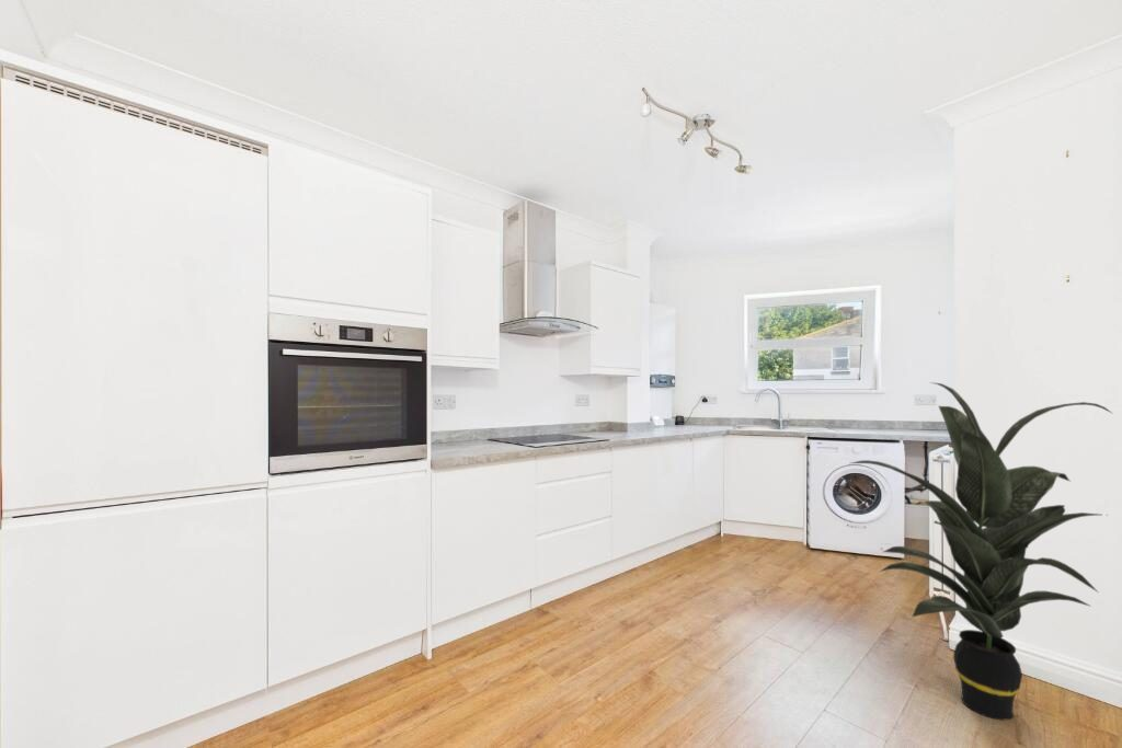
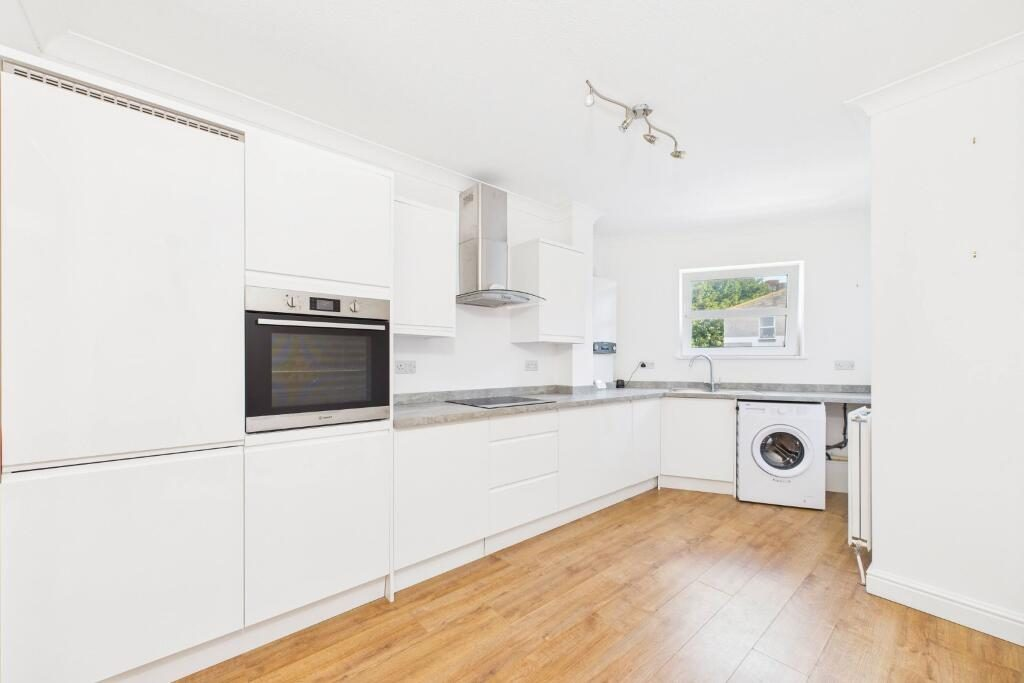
- indoor plant (974, 540)
